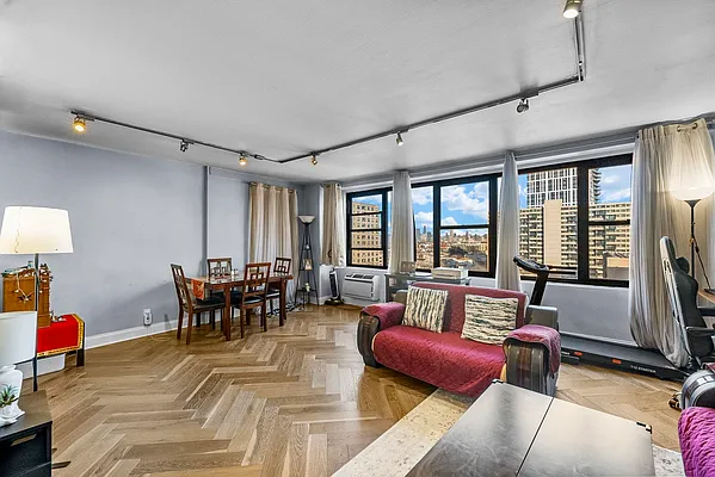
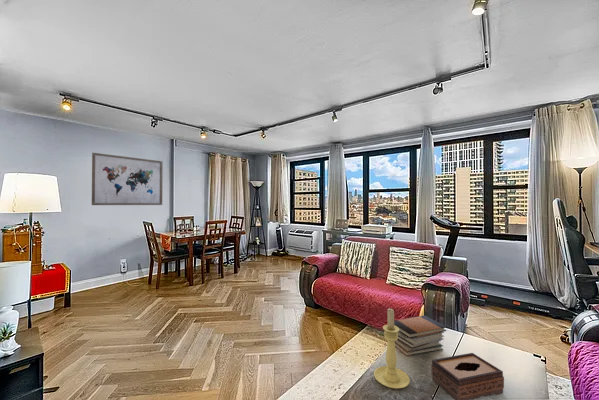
+ book stack (417, 335)
+ wall art (130, 181)
+ candle holder (391, 343)
+ tissue box (466, 375)
